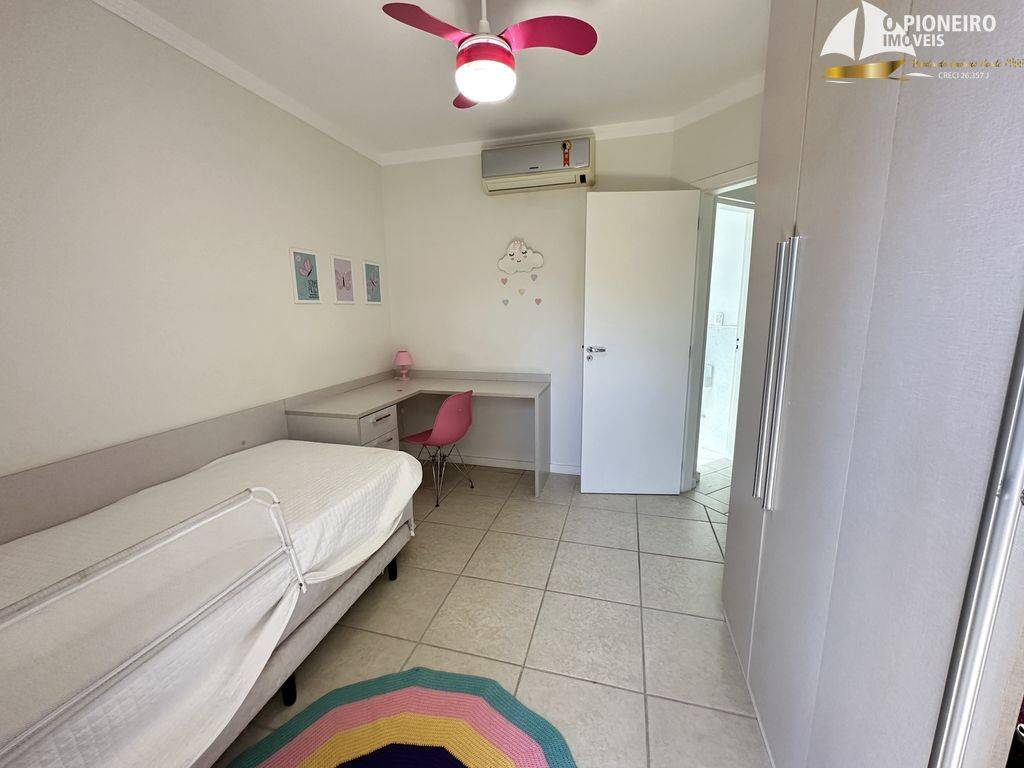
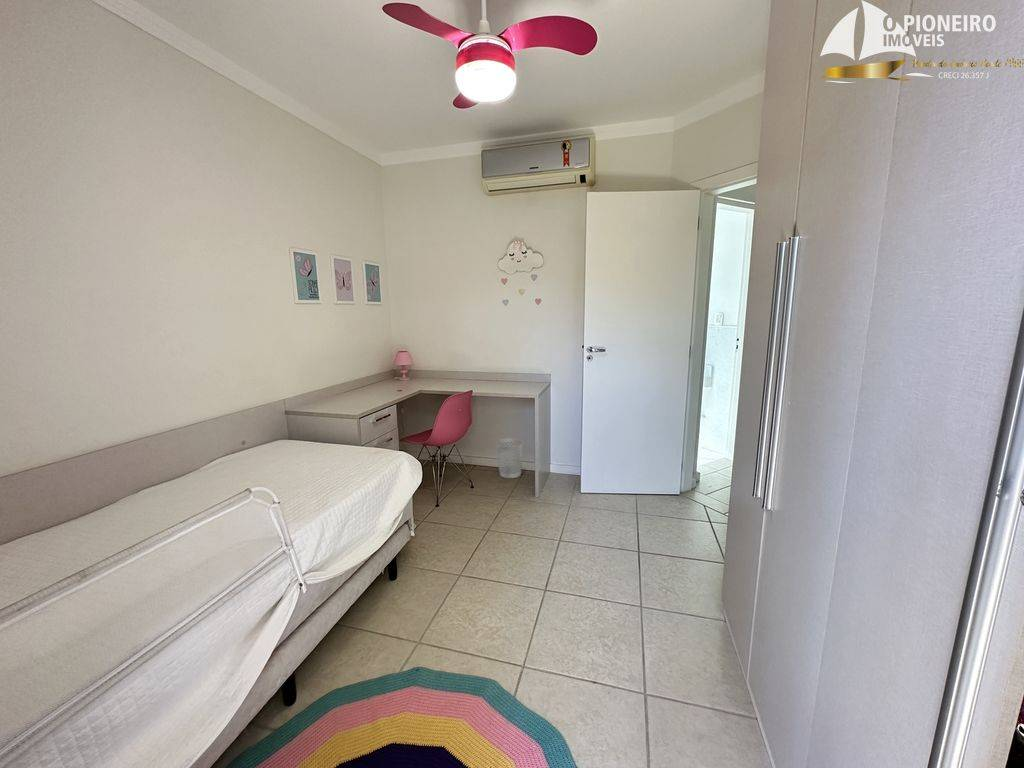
+ wastebasket (510, 458)
